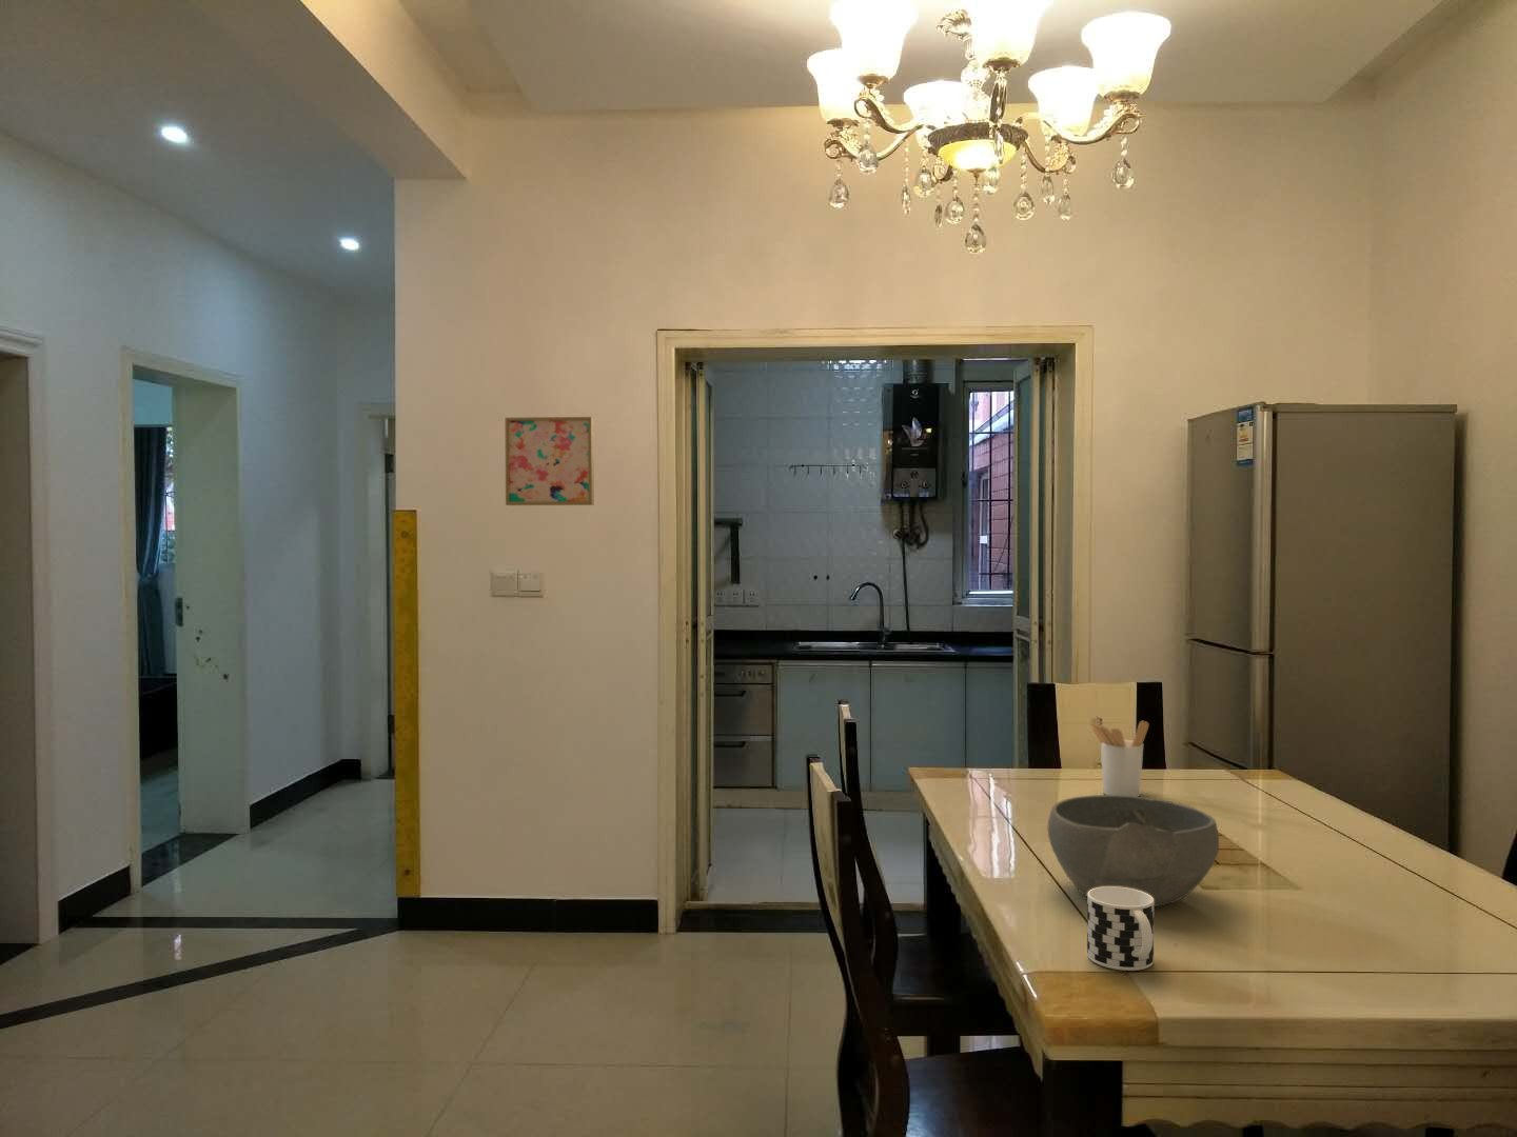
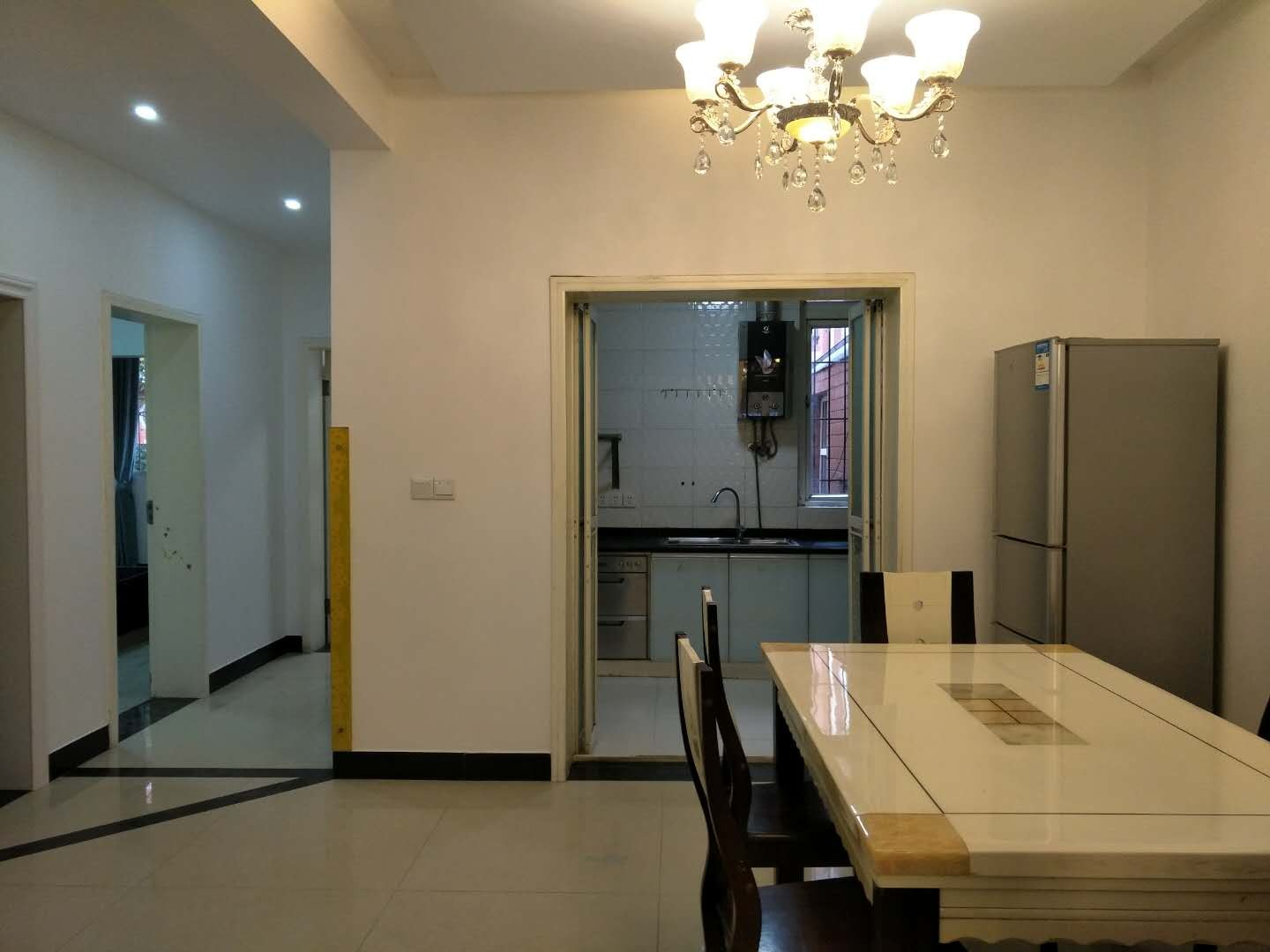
- bowl (1130, 849)
- cup (1125, 930)
- wall art (548, 461)
- utensil holder (1117, 757)
